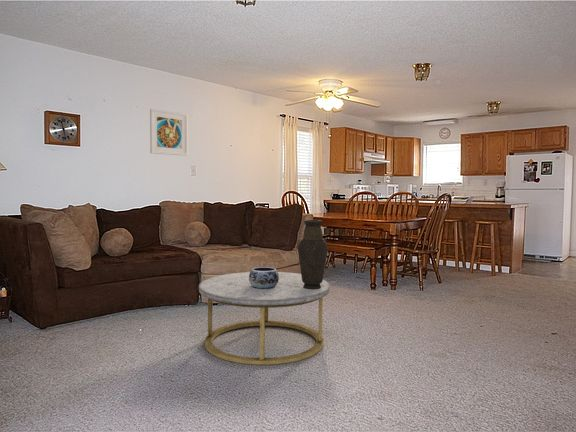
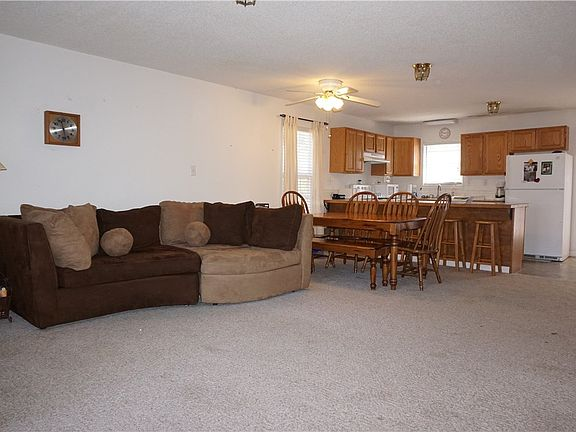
- coffee table (264, 312)
- decorative bowl (263, 277)
- vase (312, 253)
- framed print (169, 133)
